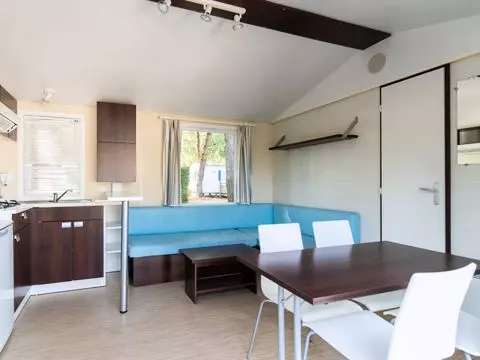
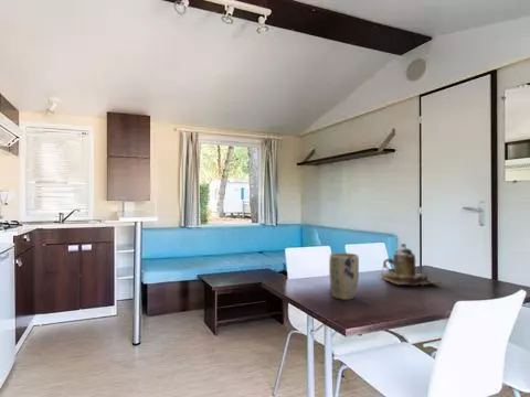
+ plant pot (343, 276)
+ teapot (409, 262)
